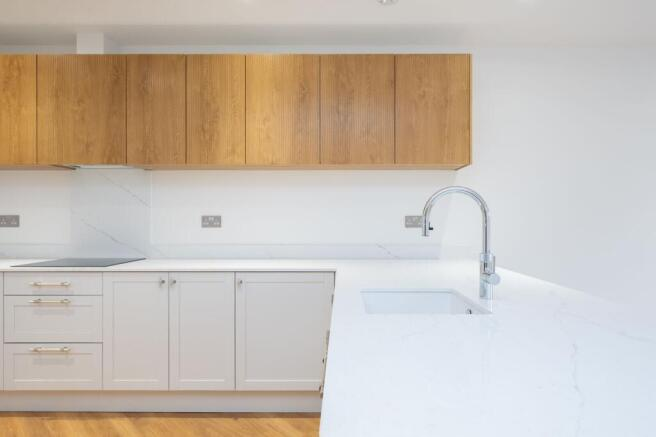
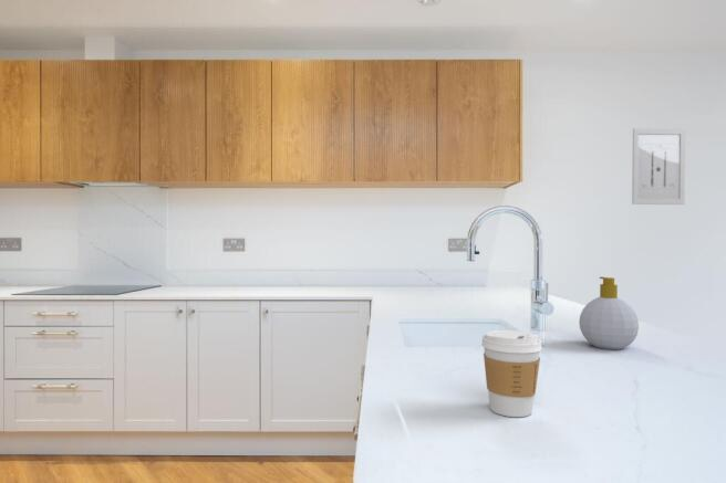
+ coffee cup (510, 370)
+ wall art (658, 166)
+ soap bottle (608, 312)
